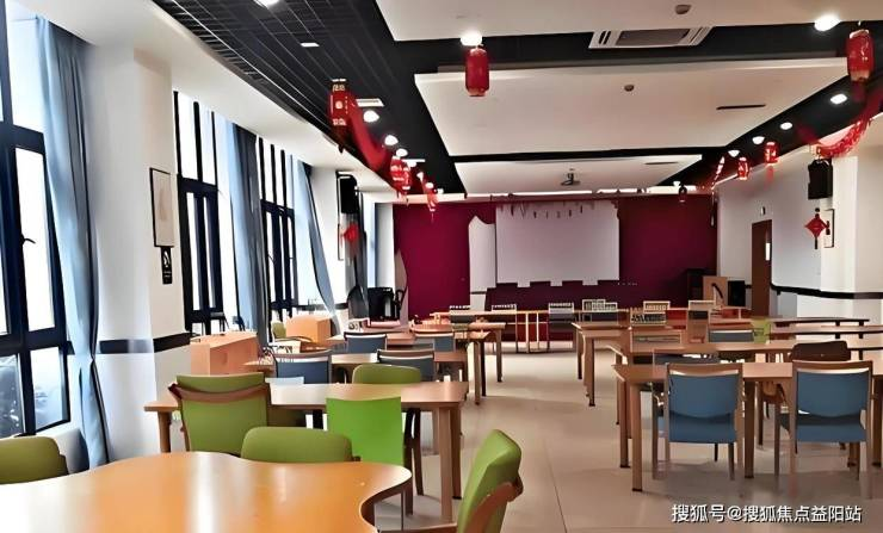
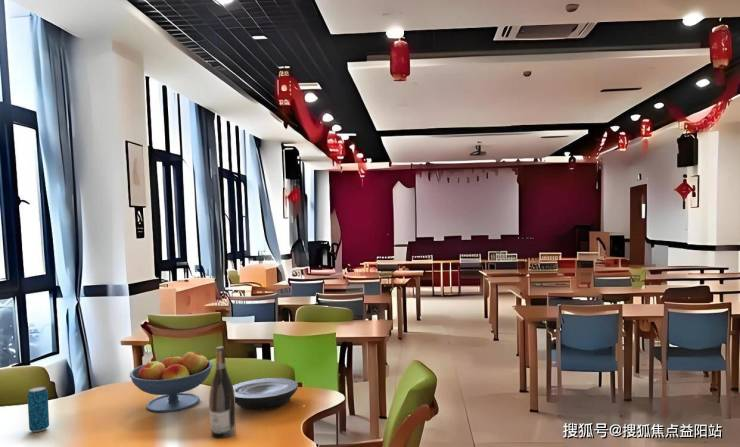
+ wine bottle (221, 390)
+ fruit bowl (172, 379)
+ plate (263, 394)
+ beverage can (38, 409)
